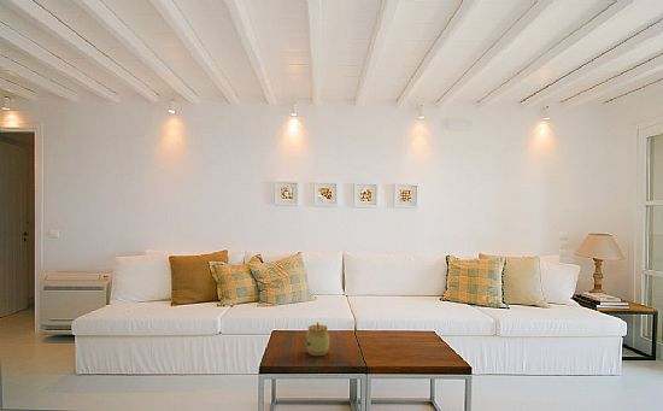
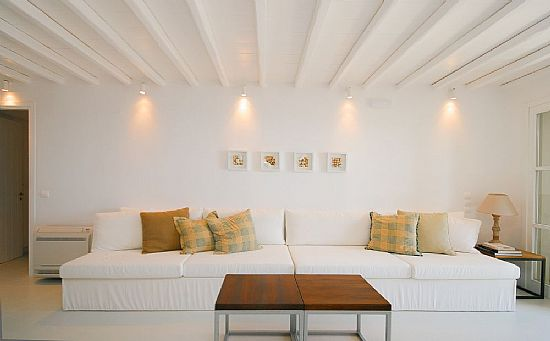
- jar (317, 336)
